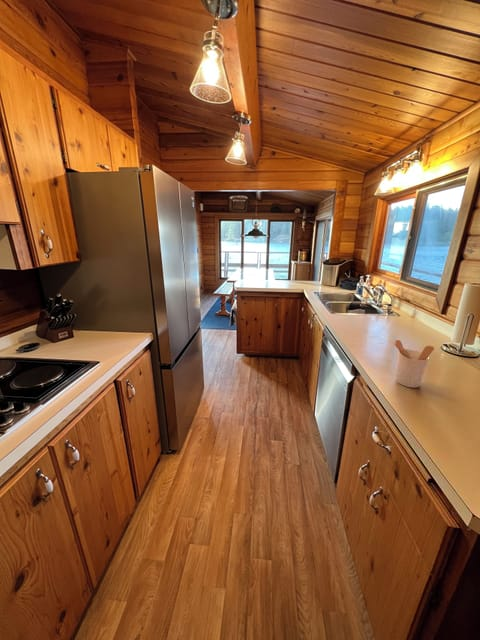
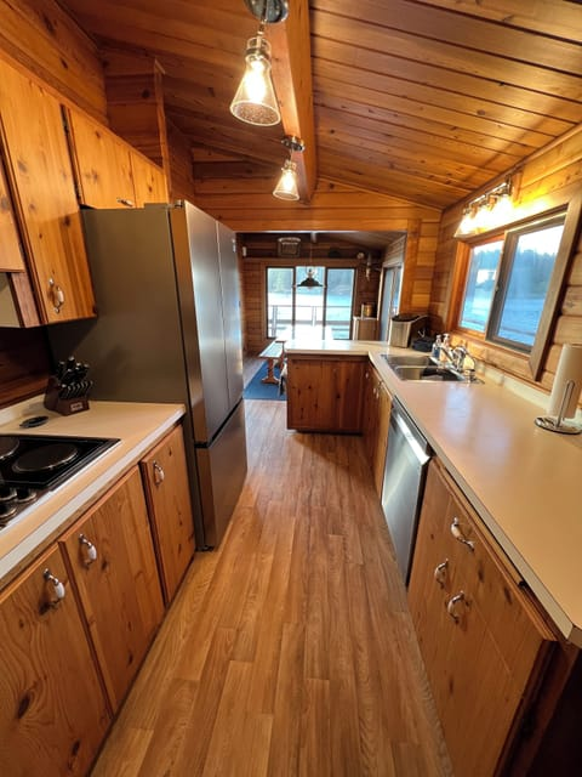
- utensil holder (407, 362)
